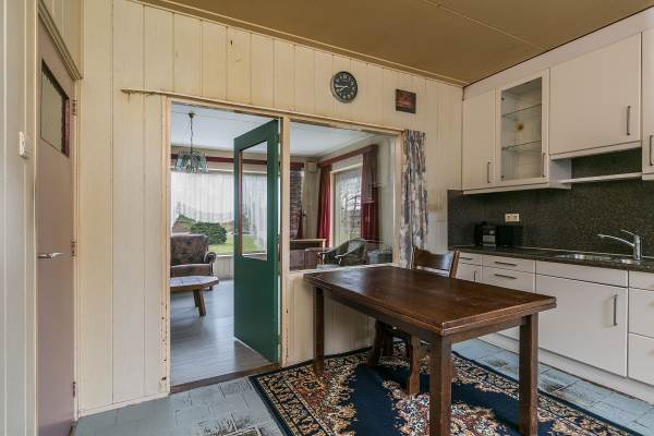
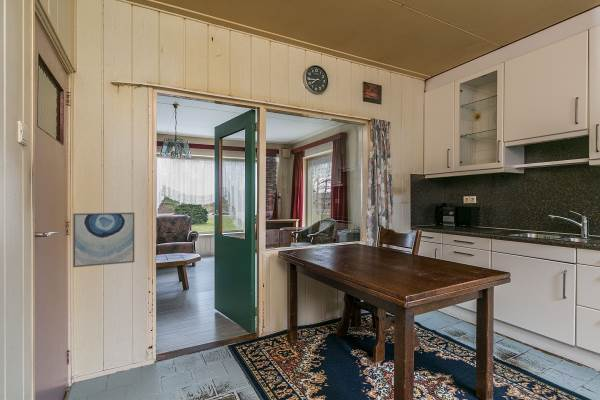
+ wall art (105, 238)
